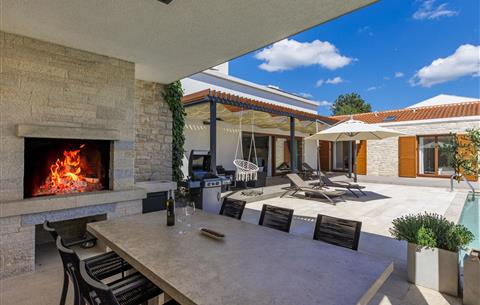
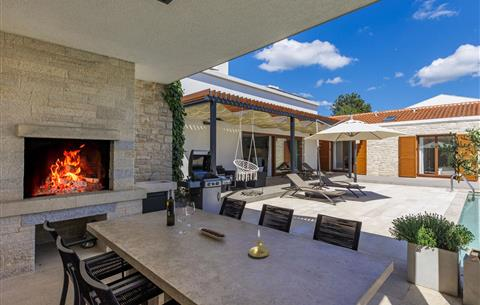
+ candle holder (259, 241)
